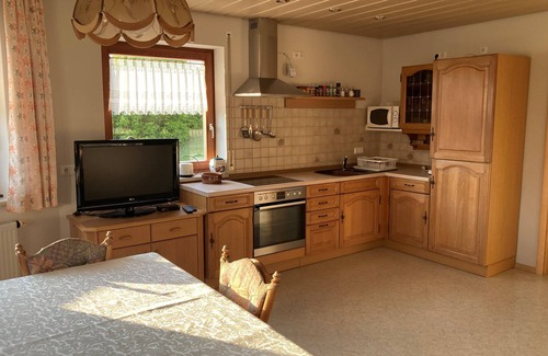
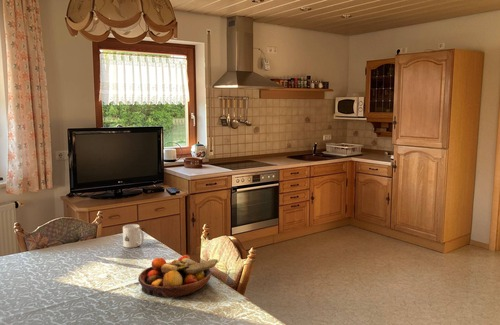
+ fruit bowl (176, 270)
+ mug (134, 236)
